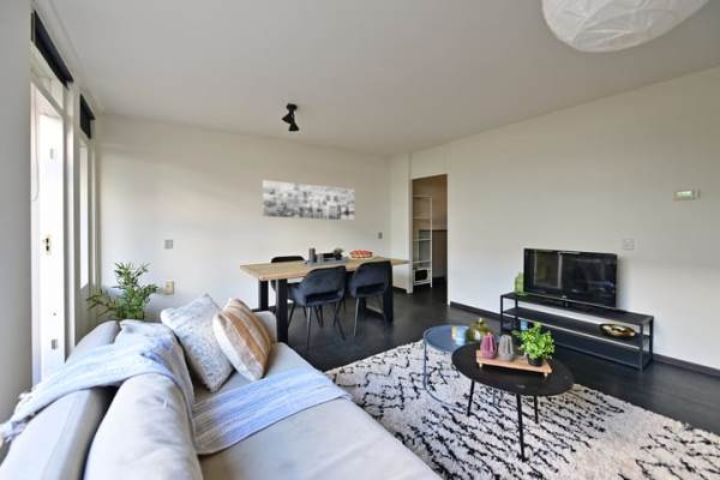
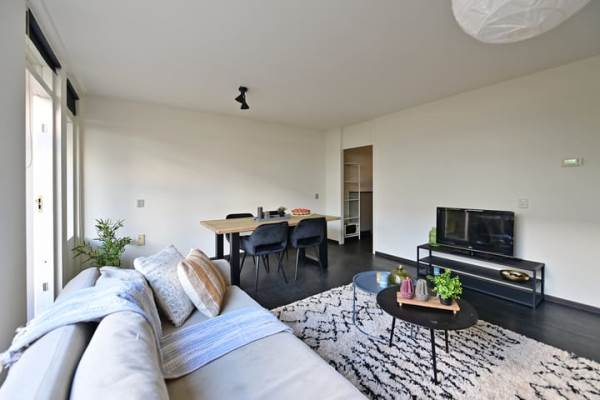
- wall art (312, 202)
